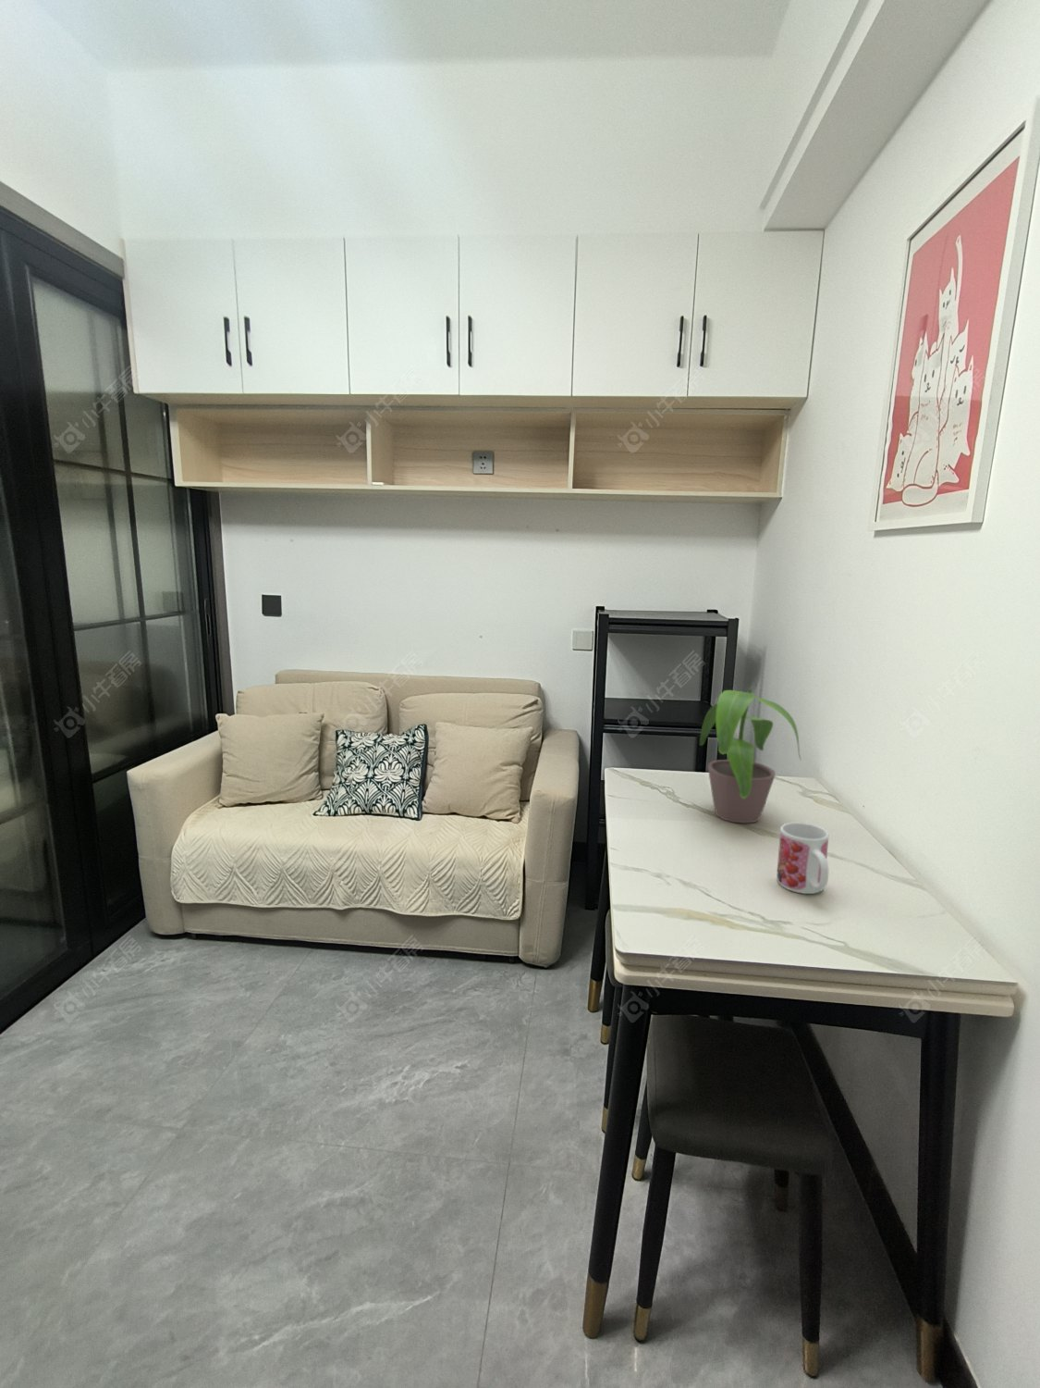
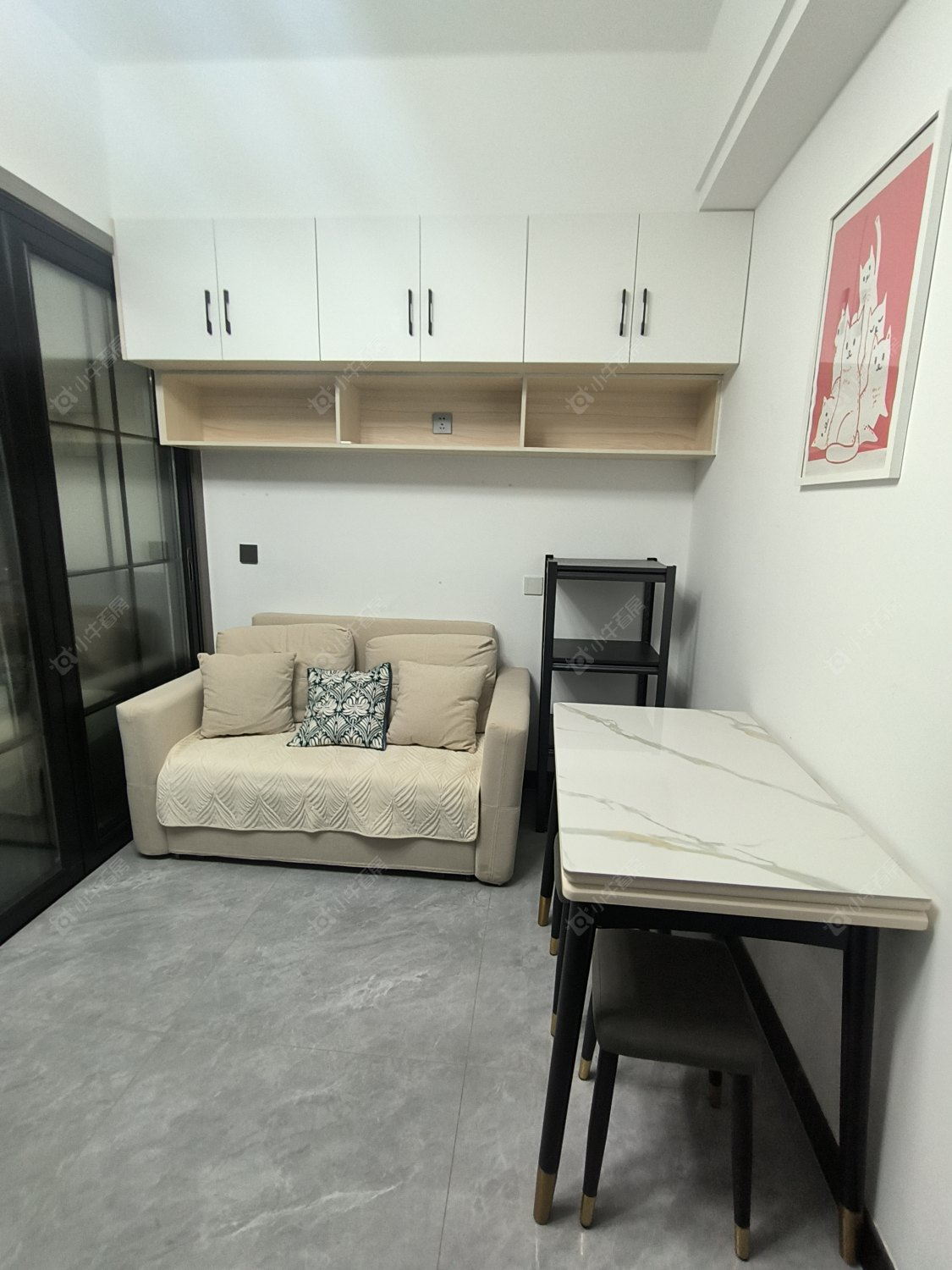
- potted plant (743, 752)
- mug (805, 861)
